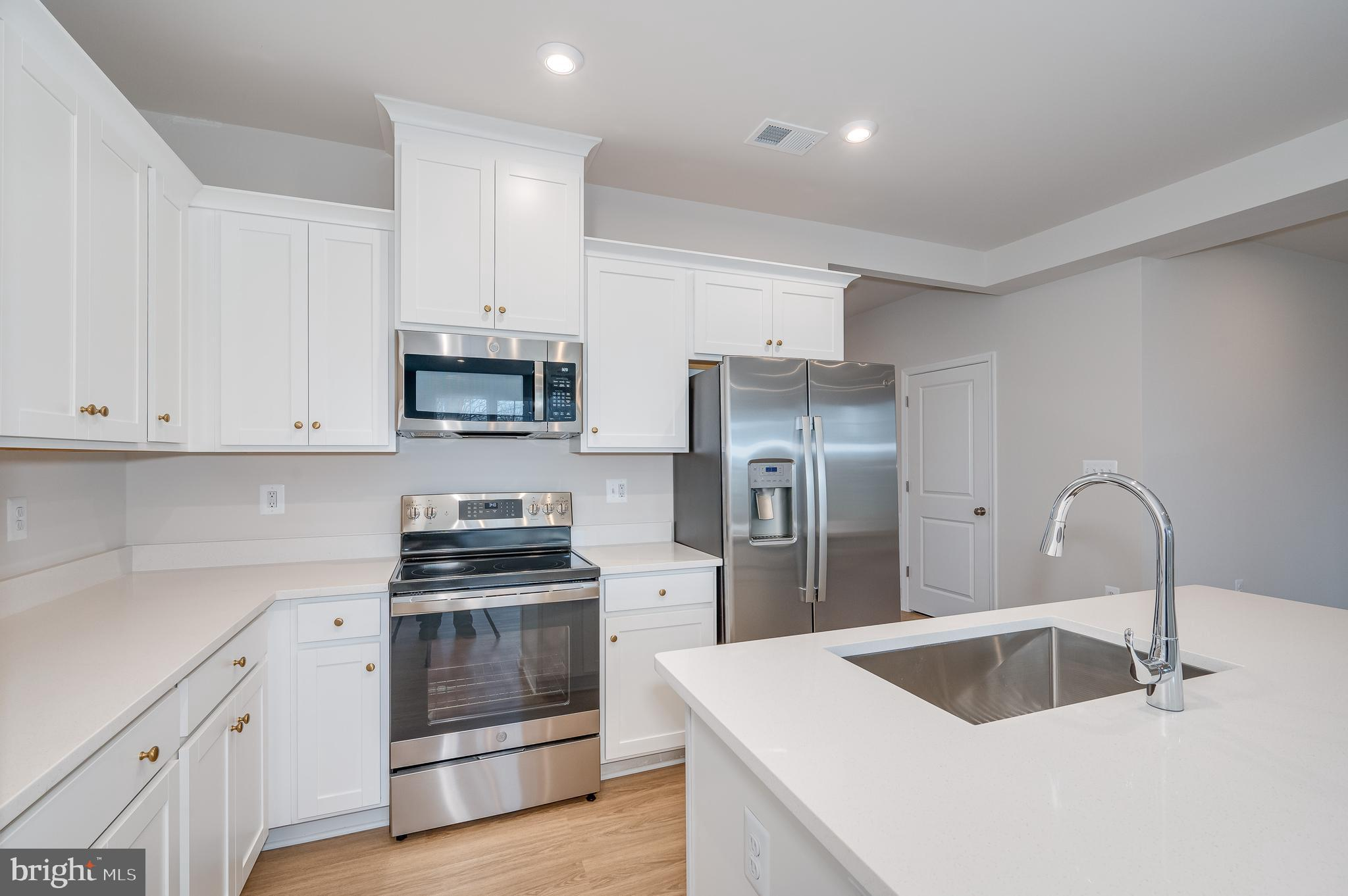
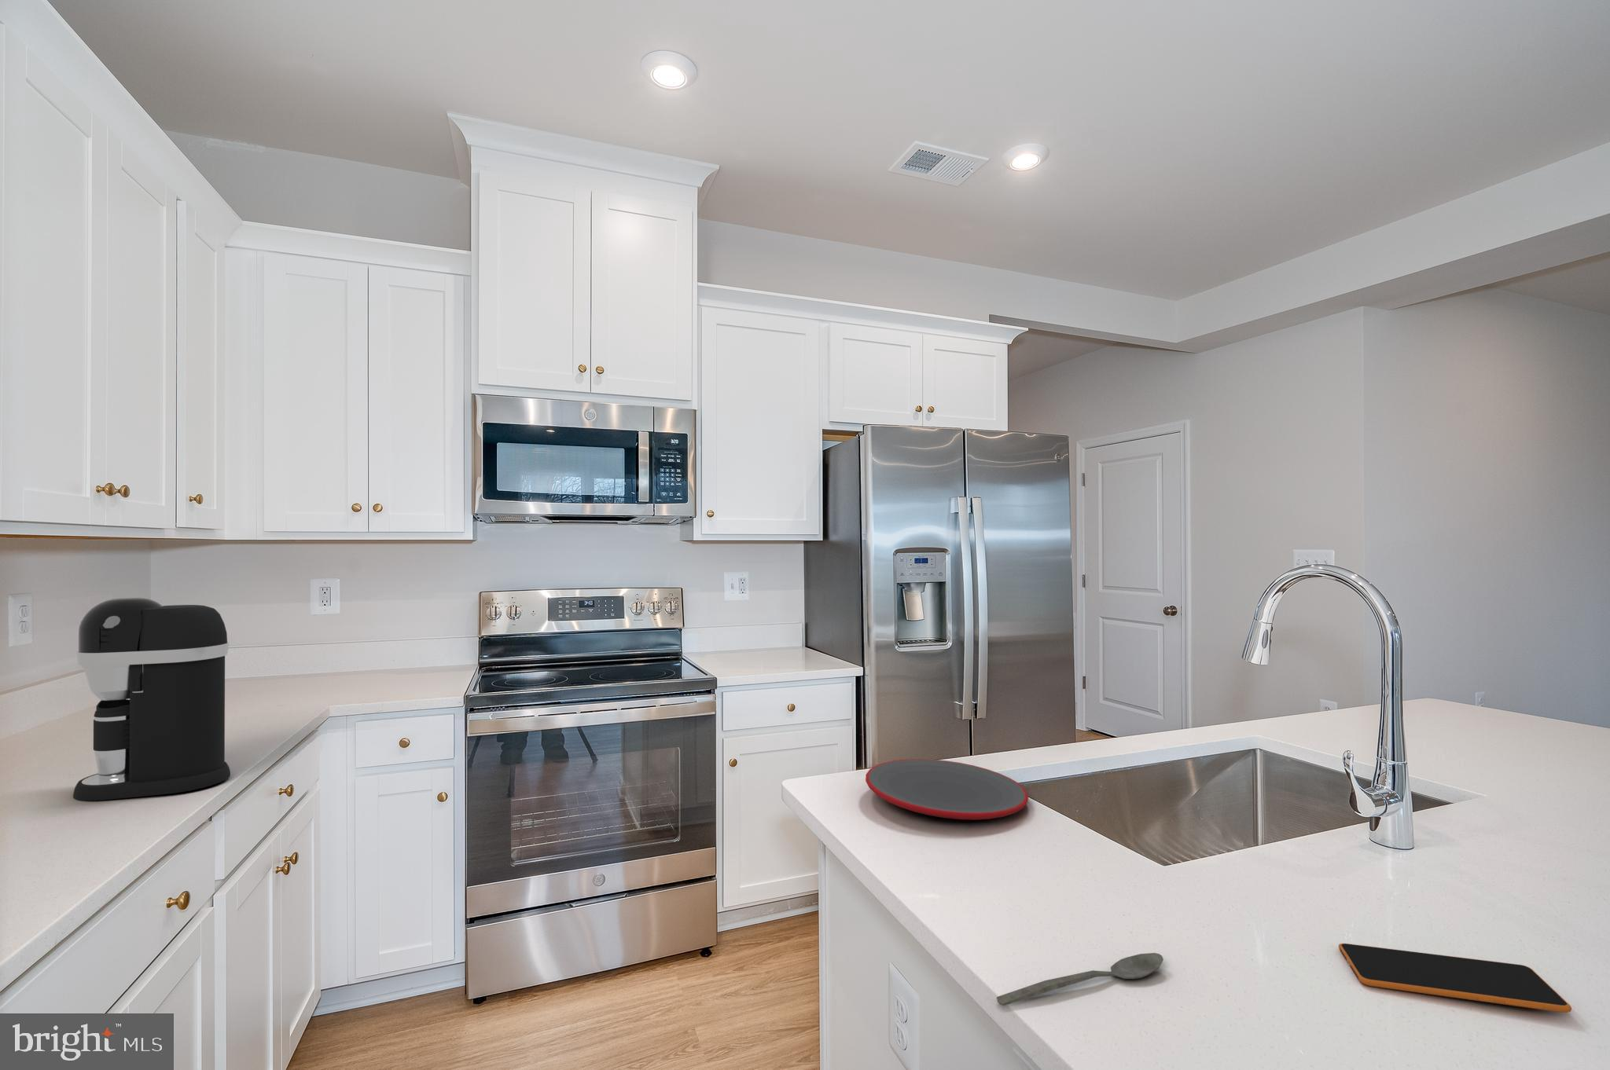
+ smartphone (1445, 976)
+ spoon (1082, 977)
+ plate (945, 788)
+ coffee maker (155, 690)
